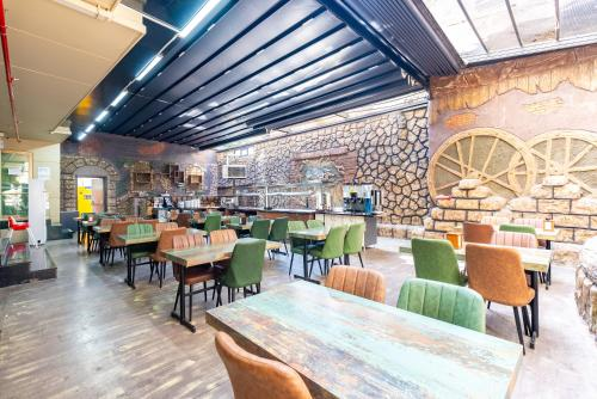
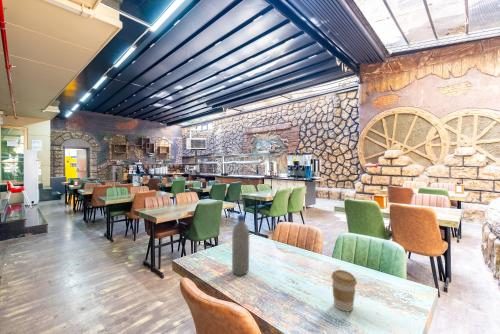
+ coffee cup (343, 289)
+ water bottle (240, 243)
